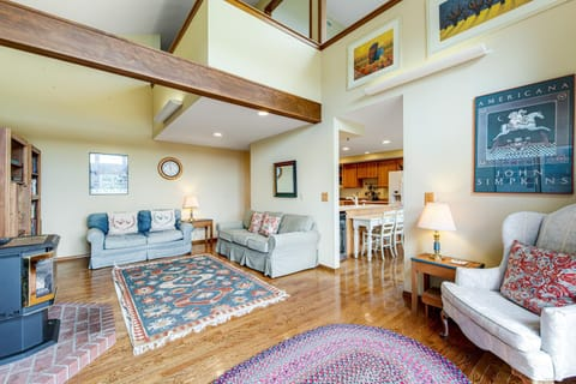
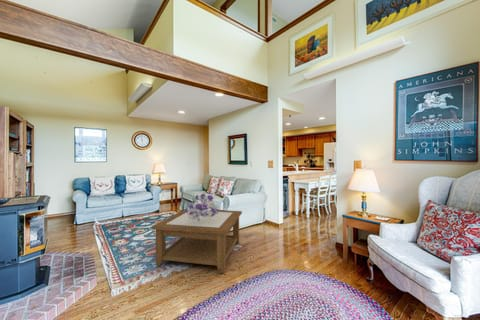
+ coffee table (202, 235)
+ bouquet (201, 207)
